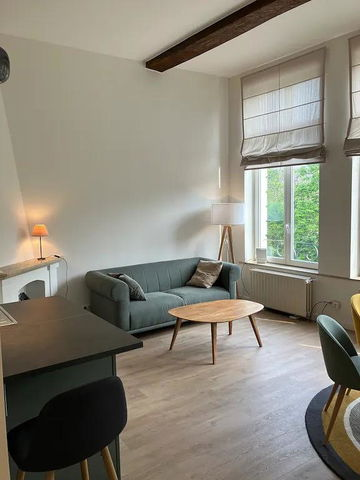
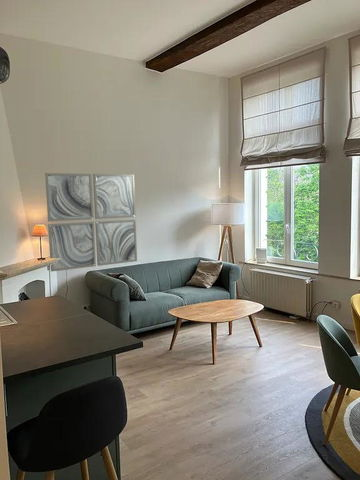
+ wall art (95, 218)
